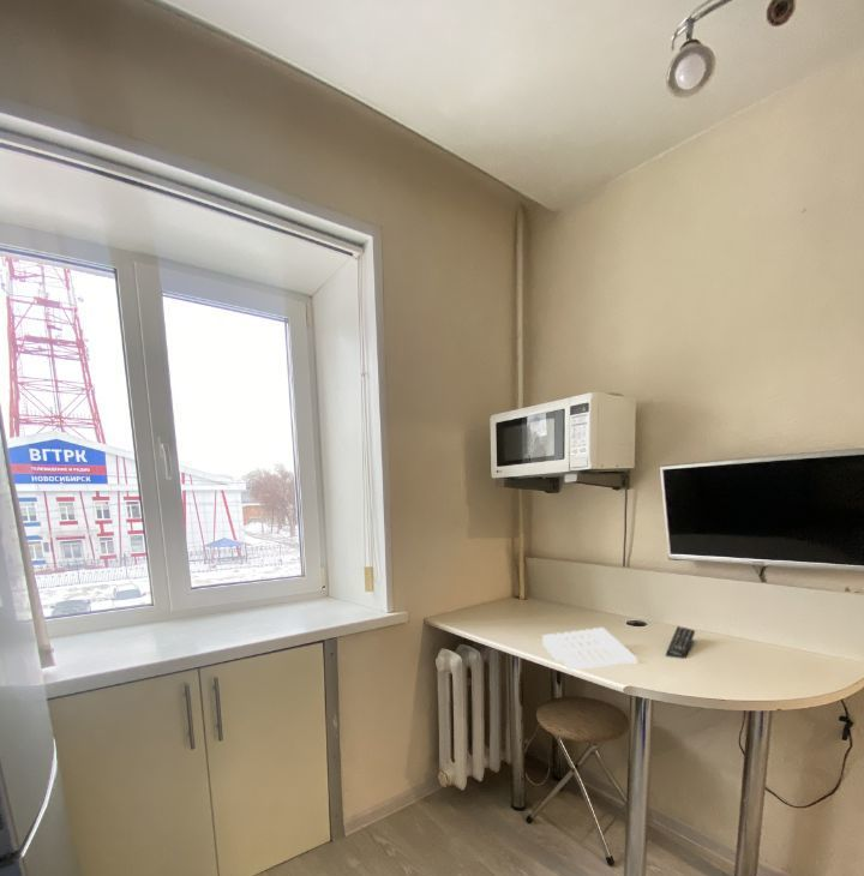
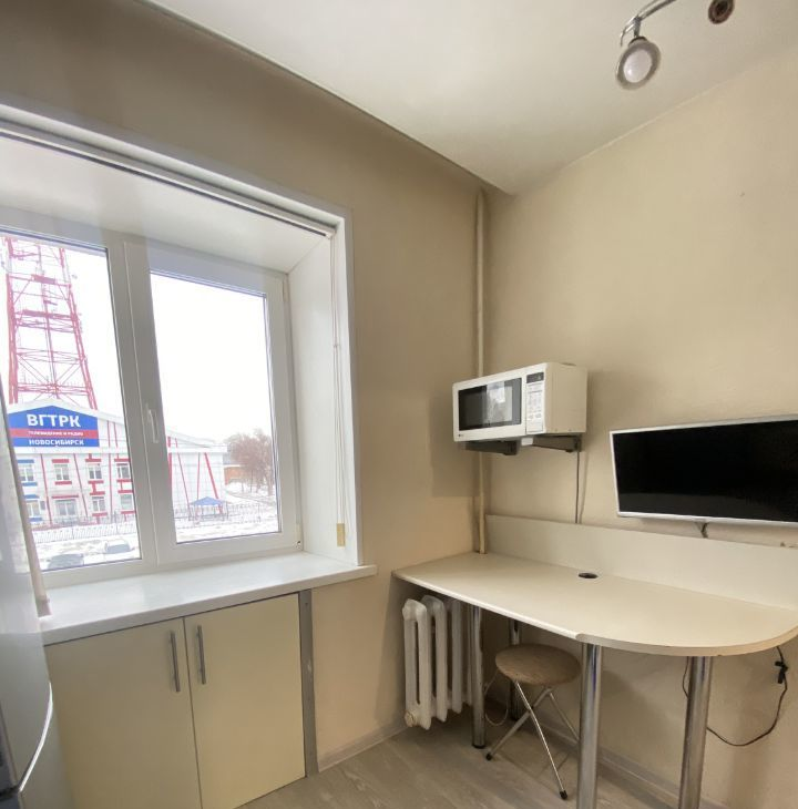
- remote control (680, 643)
- pallet (587, 649)
